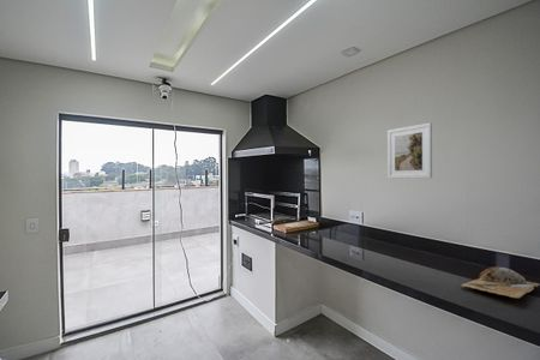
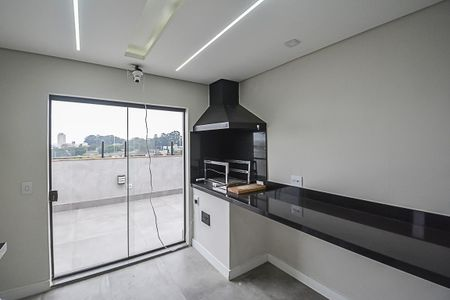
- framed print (408, 152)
- chopping board (499, 278)
